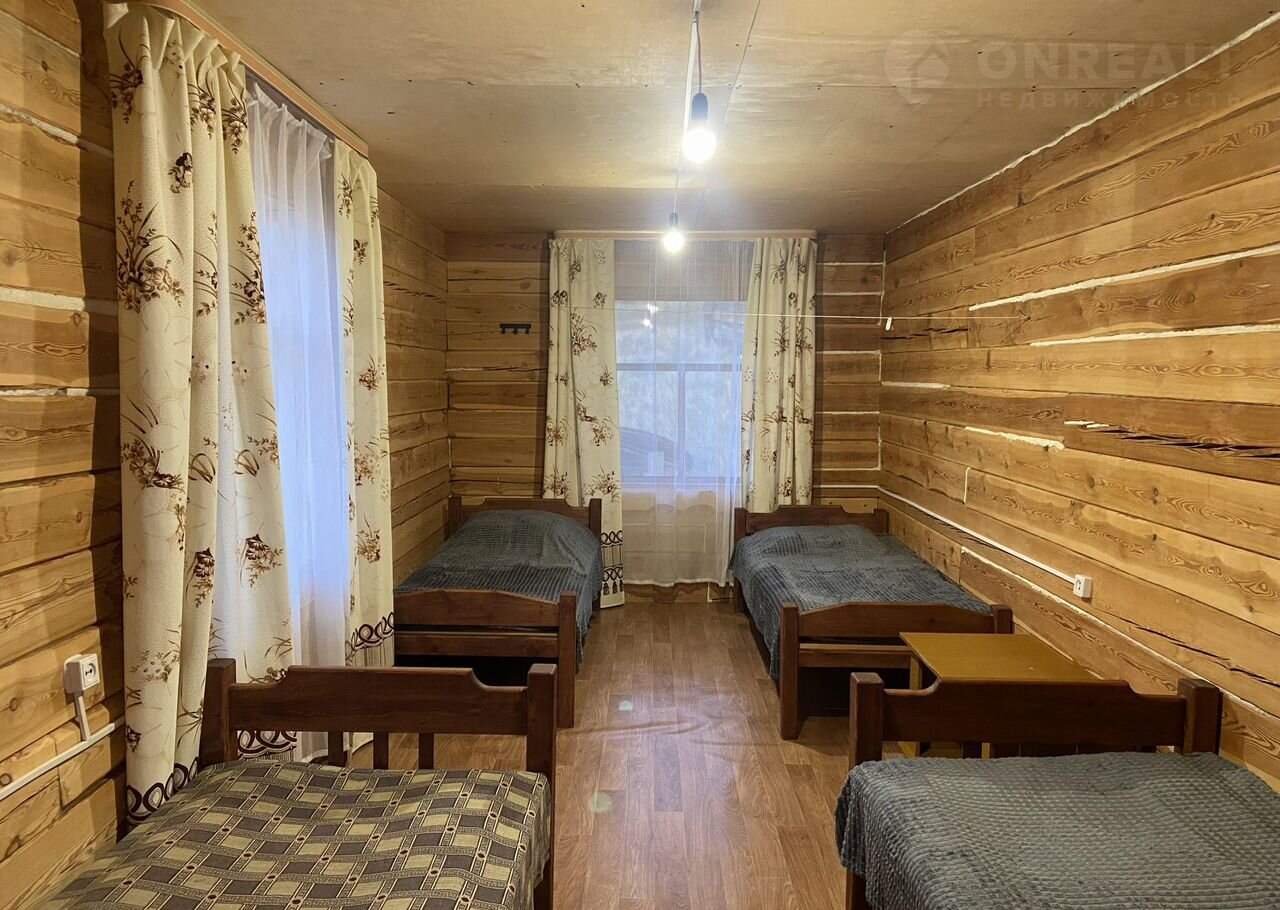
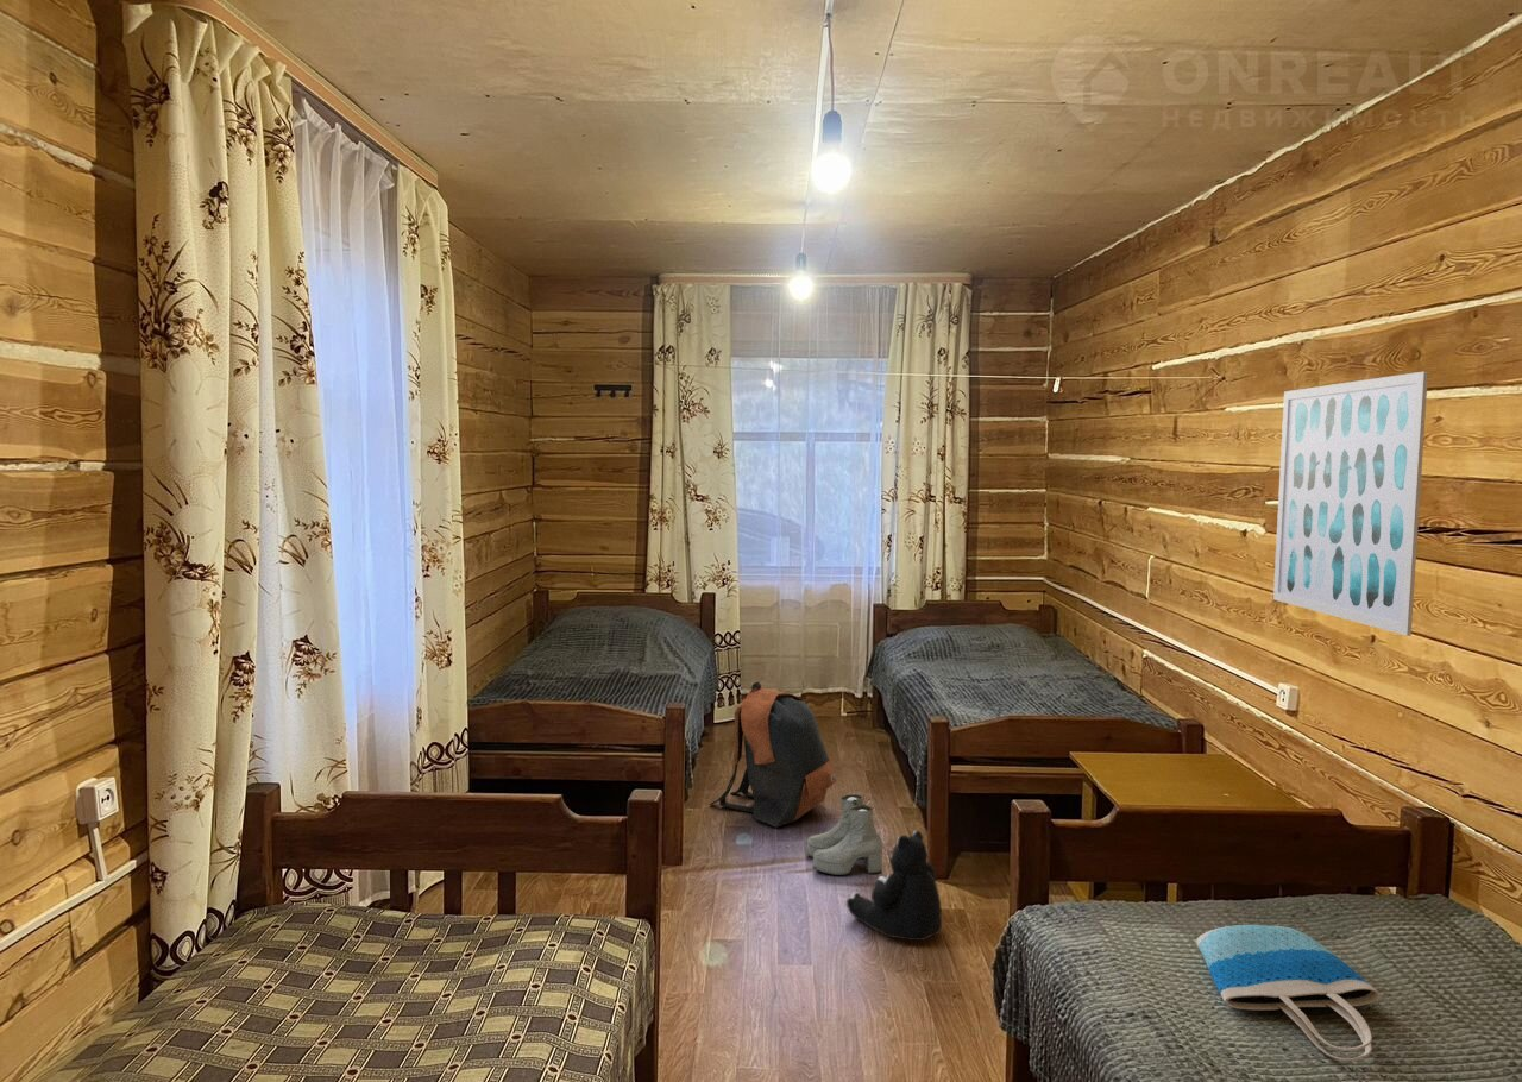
+ tote bag (1294, 986)
+ wall art (1340, 499)
+ boots (843, 832)
+ backpack (773, 747)
+ plush toy (899, 877)
